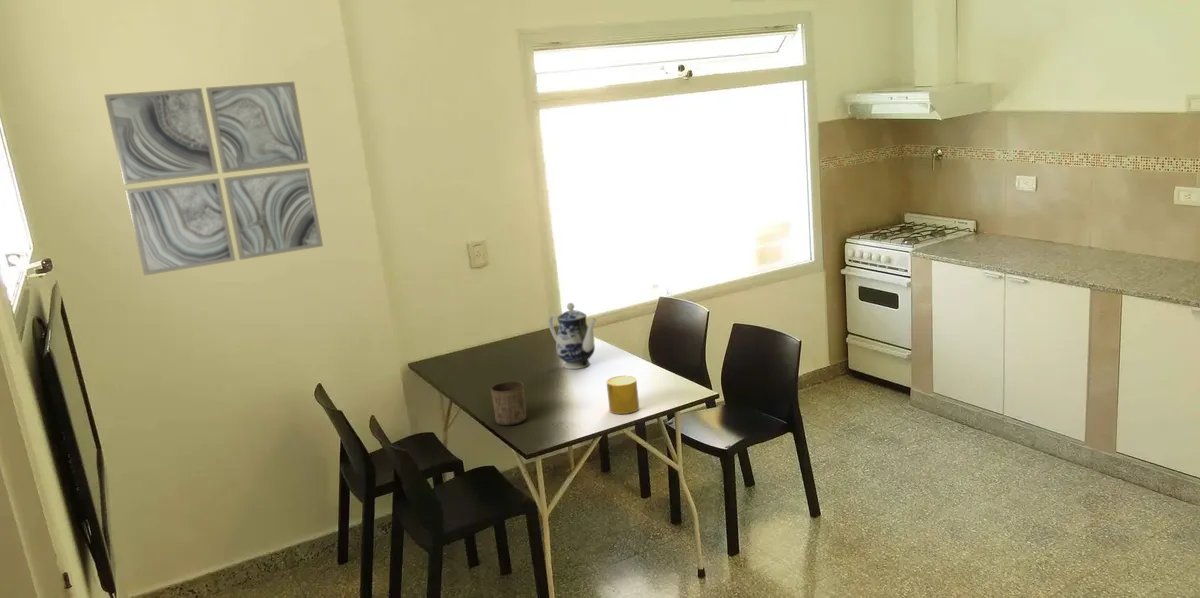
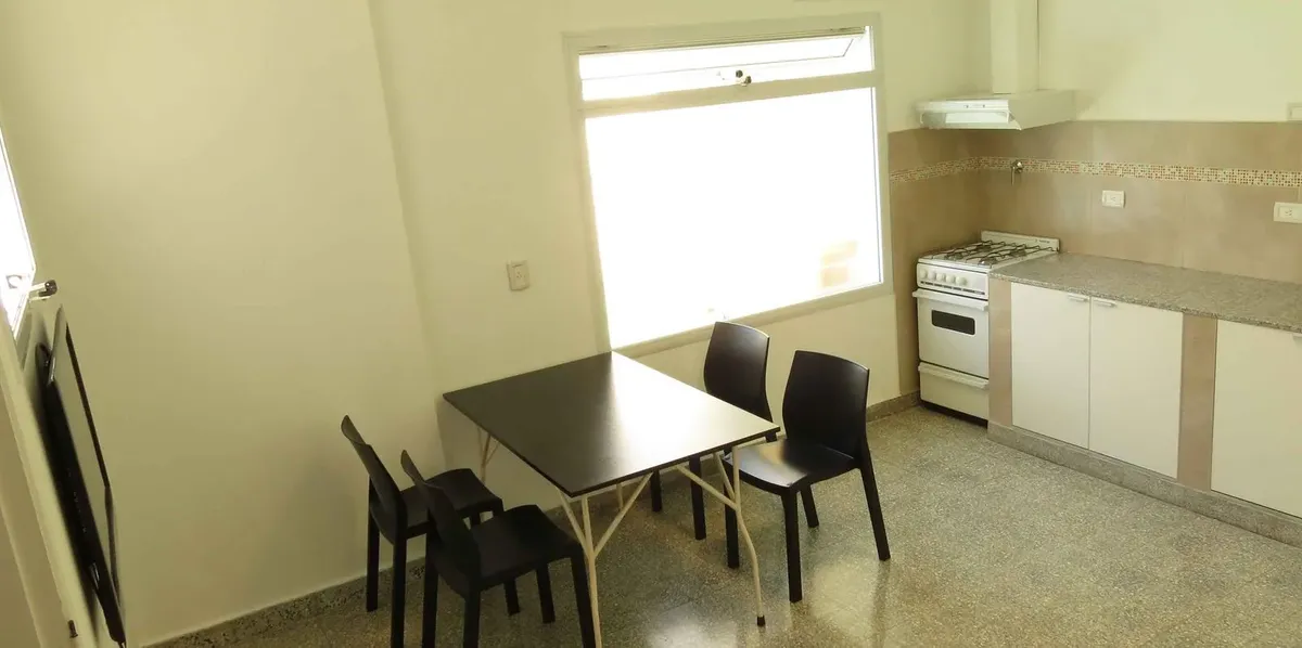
- teapot (573, 334)
- cup (622, 394)
- wall art (222, 172)
- cup (509, 403)
